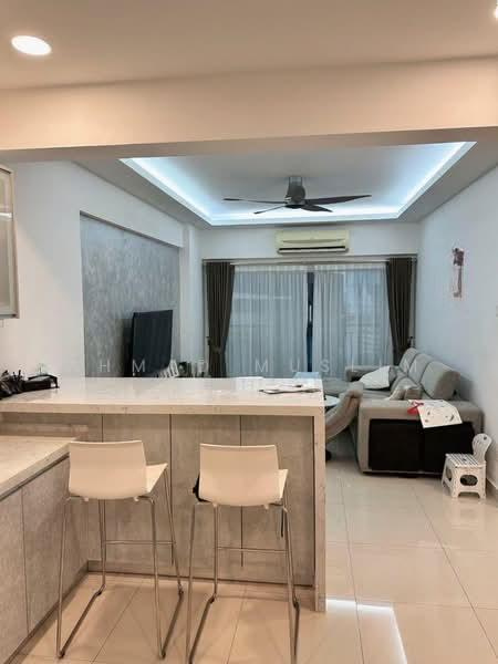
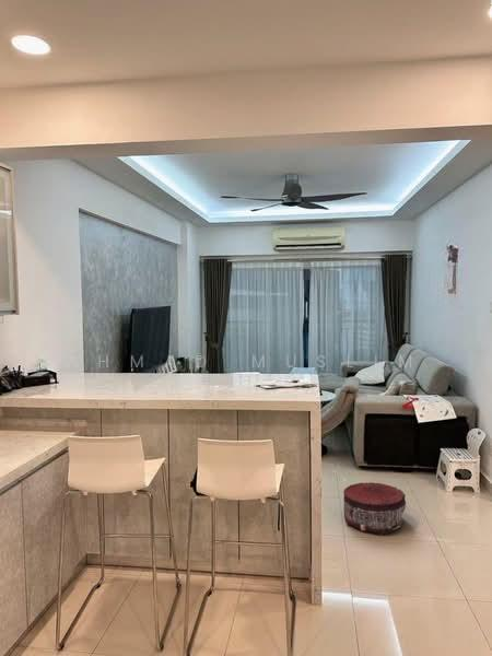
+ pouf (374, 504)
